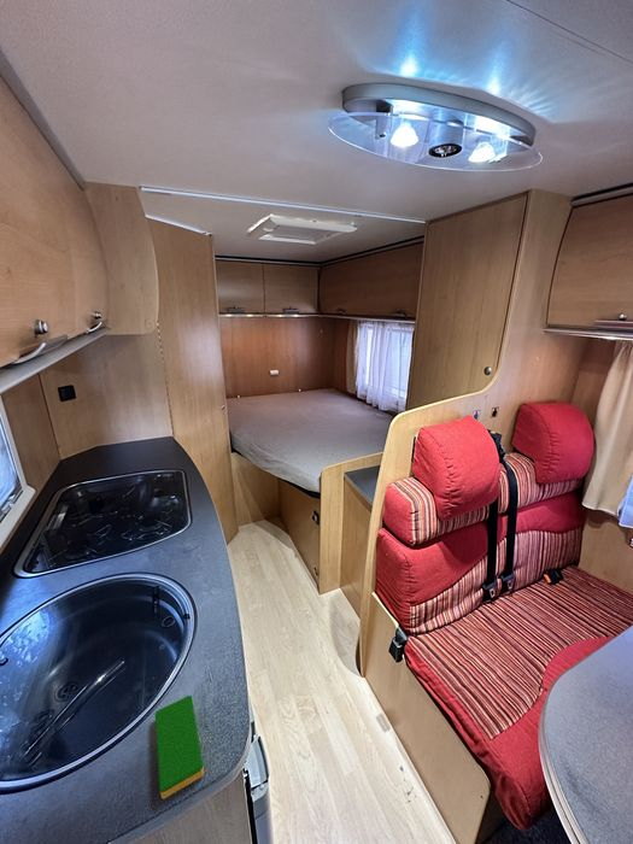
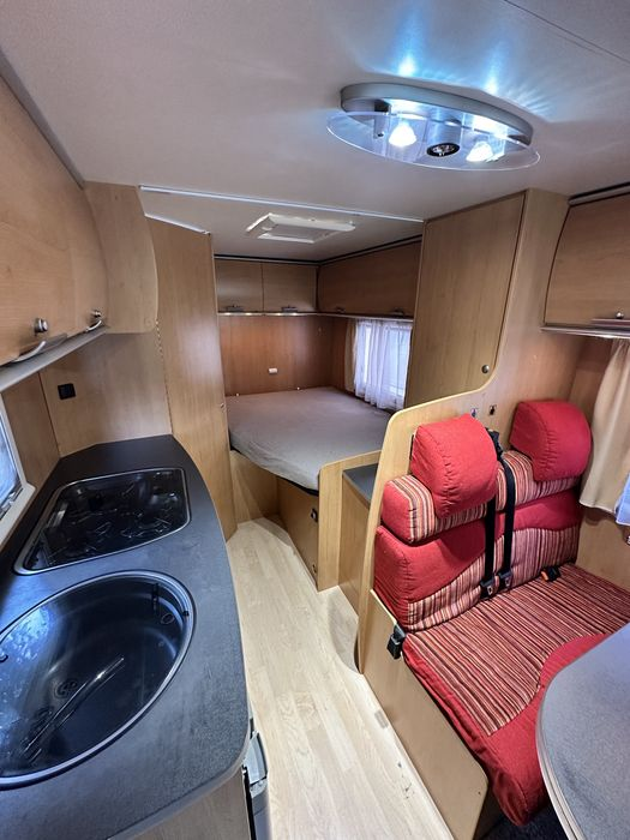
- dish sponge (177, 742)
